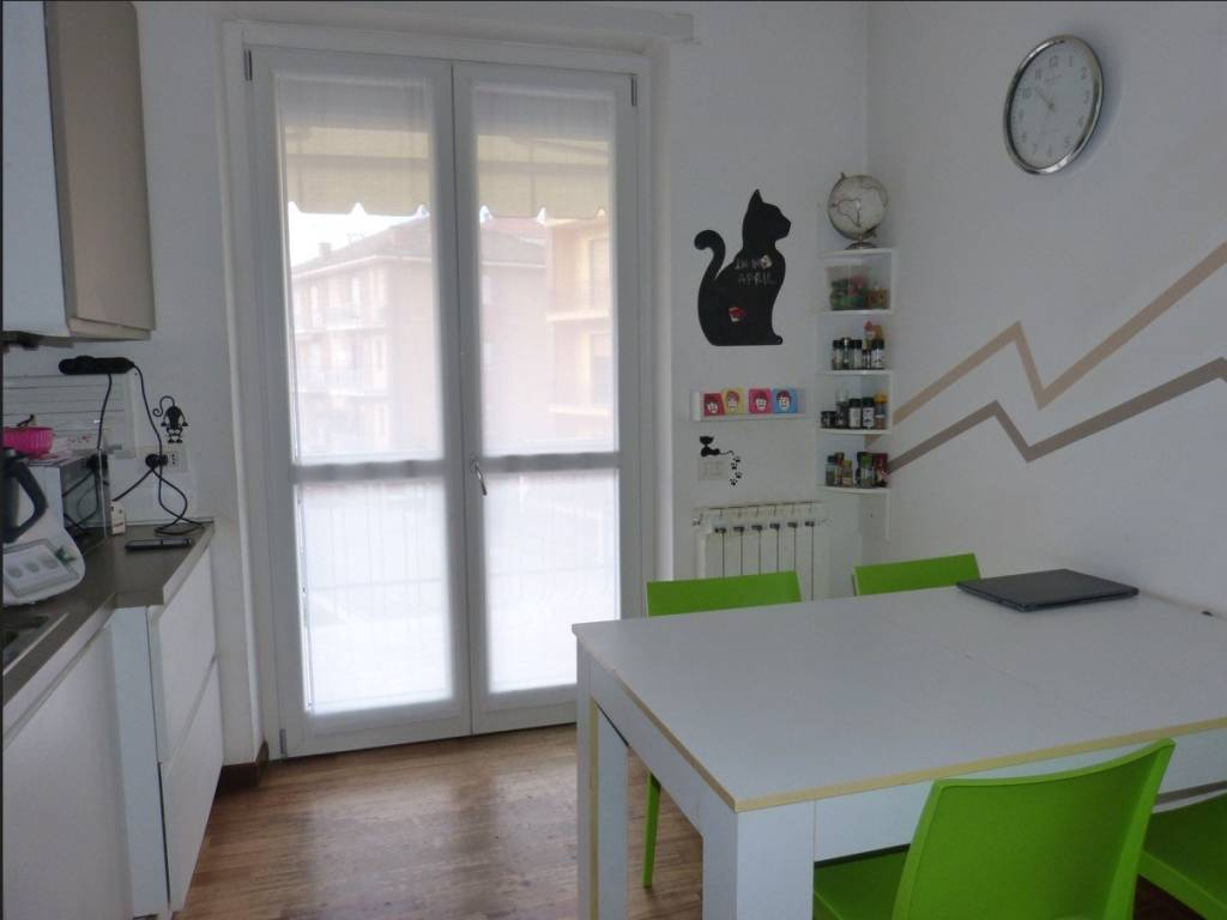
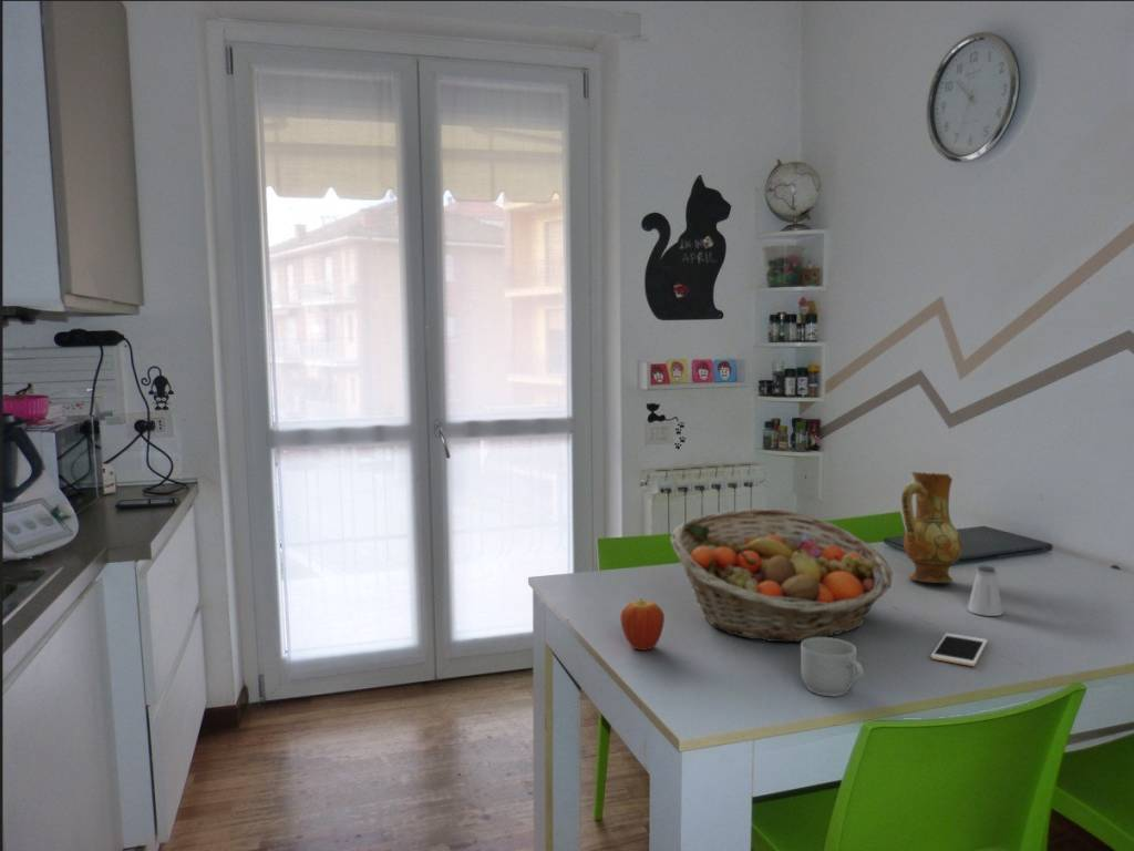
+ saltshaker (986, 588)
+ fruit (642, 622)
+ mug (833, 669)
+ cell phone (959, 648)
+ ceramic jug (930, 527)
+ fruit basket (780, 571)
